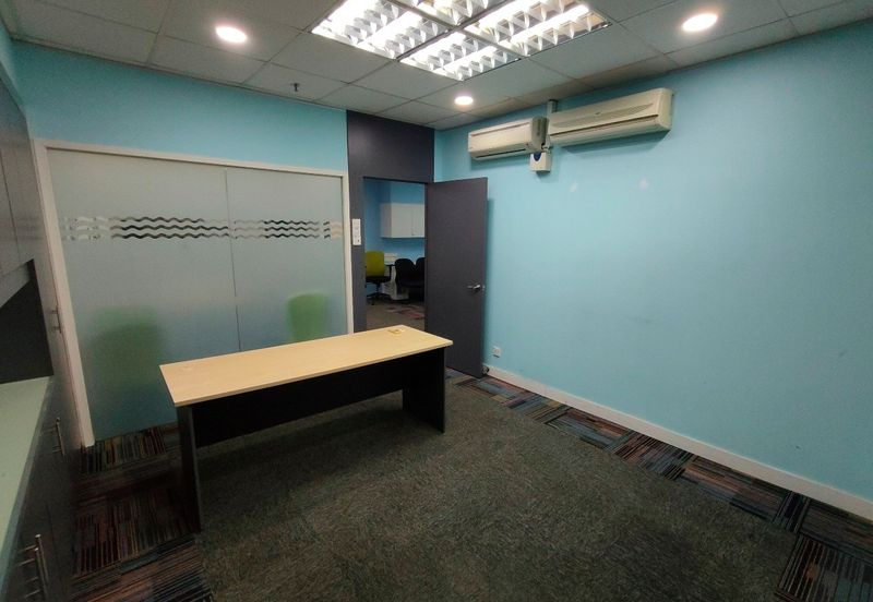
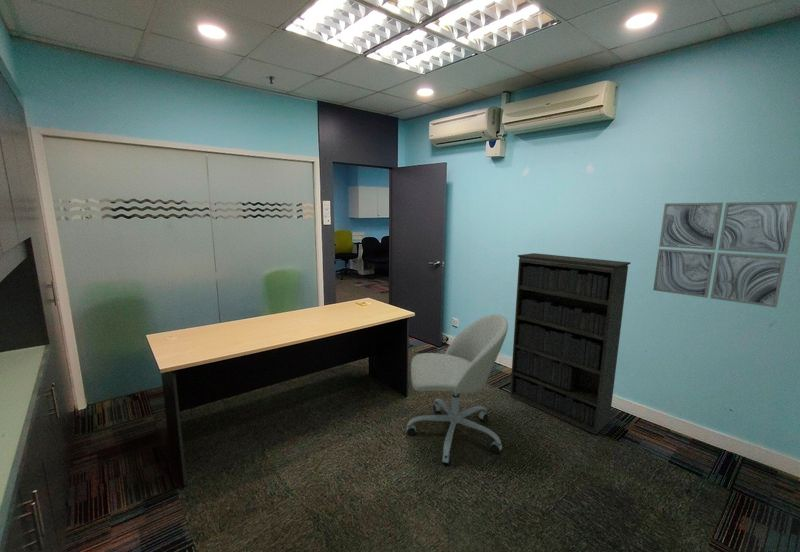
+ office chair (454, 377)
+ bookshelf (562, 336)
+ wall art (715, 249)
